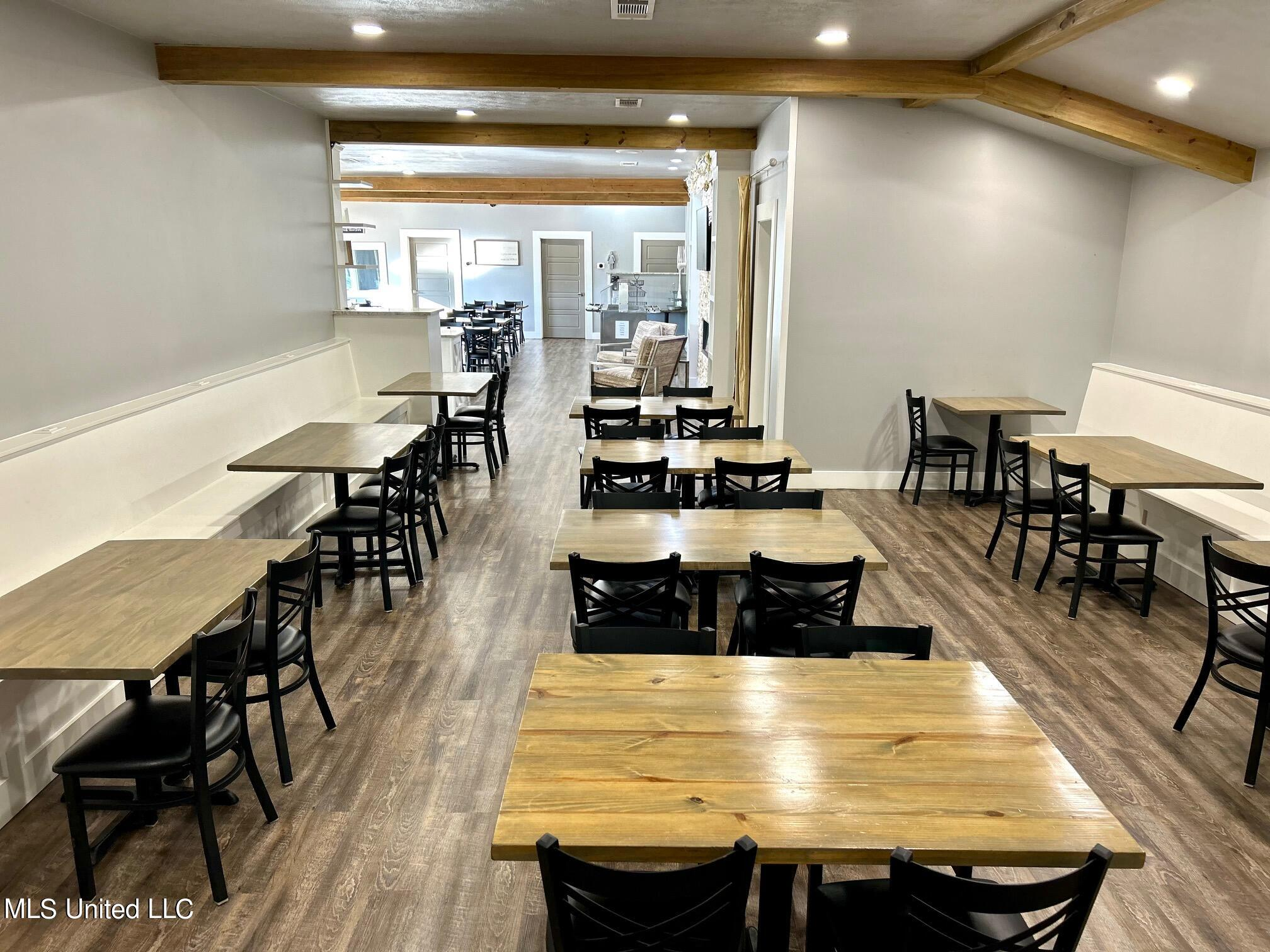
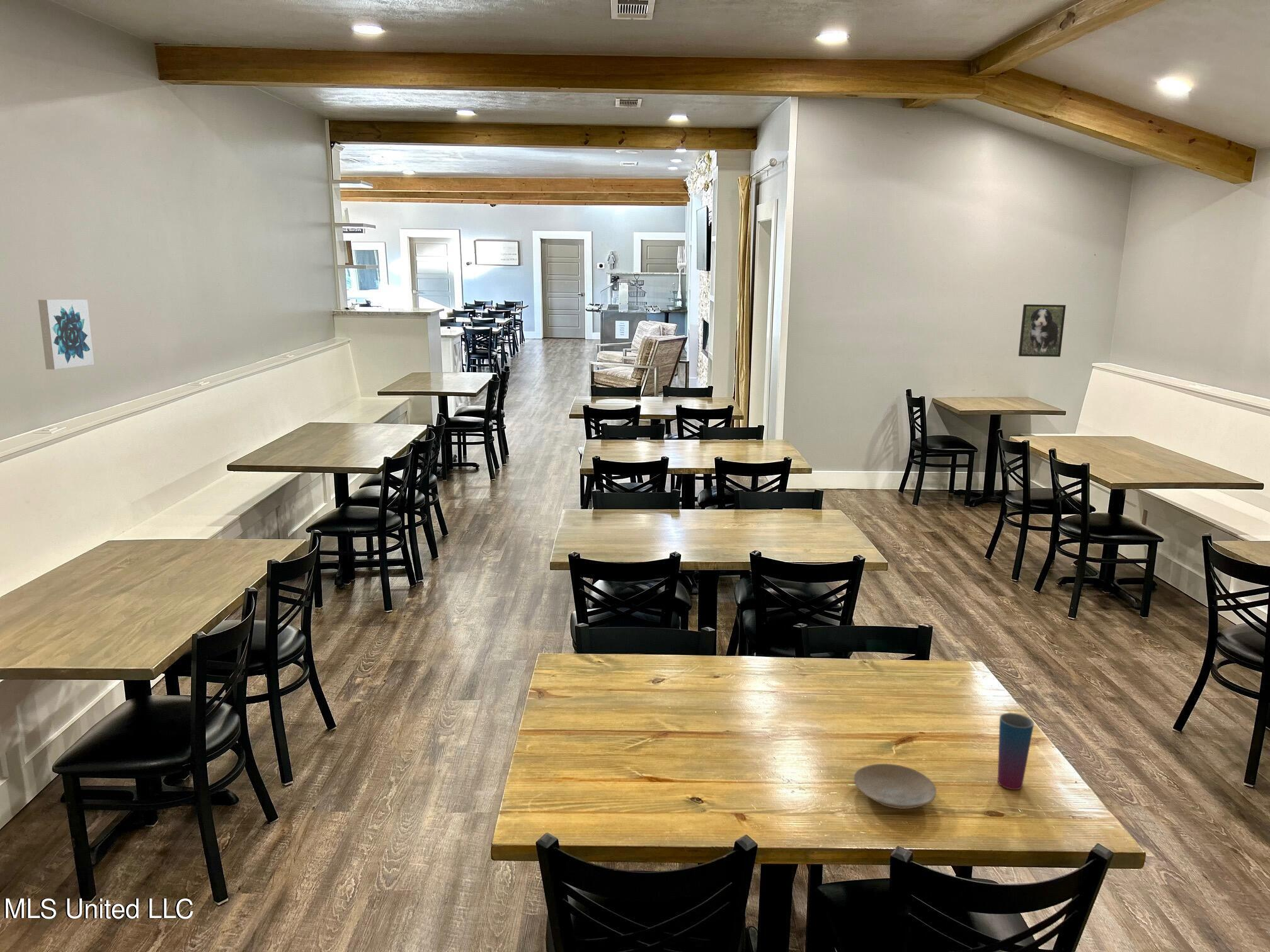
+ plate (894, 789)
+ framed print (1042, 331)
+ cup (1013, 752)
+ wall art (67, 333)
